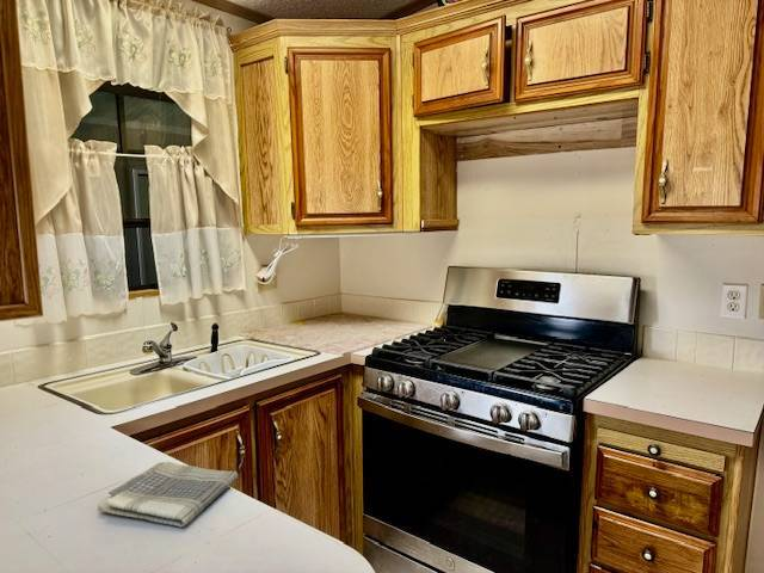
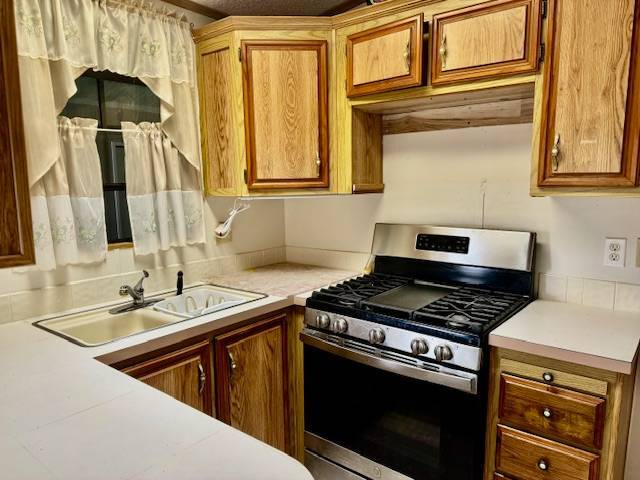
- dish towel (171, 487)
